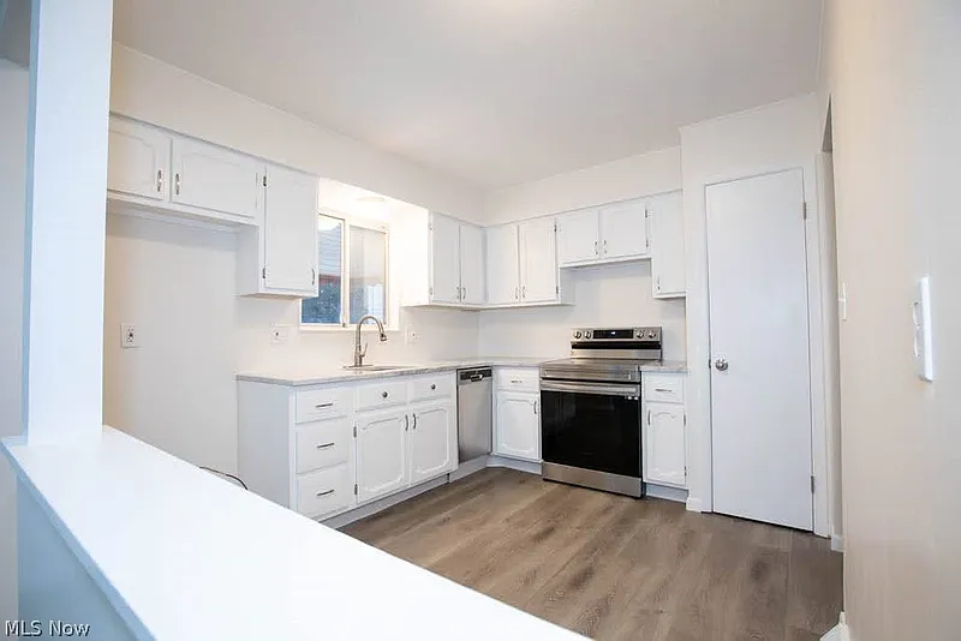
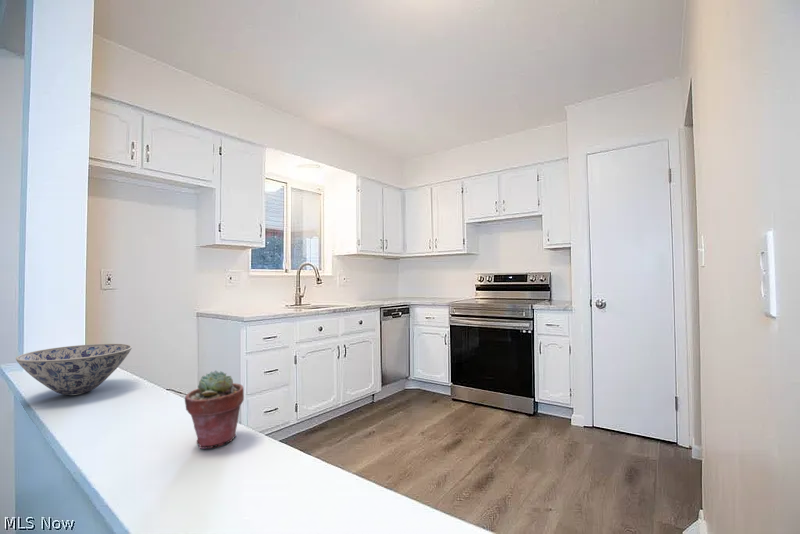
+ potted succulent (215, 405)
+ bowl (77, 371)
